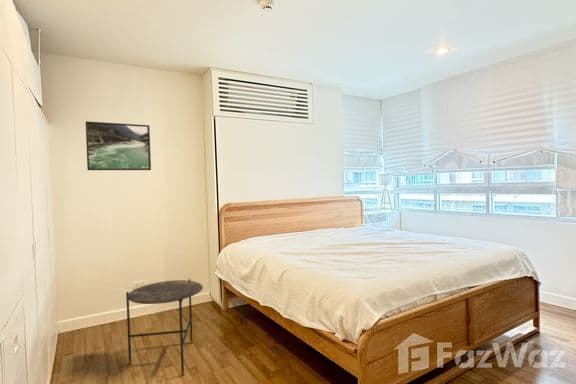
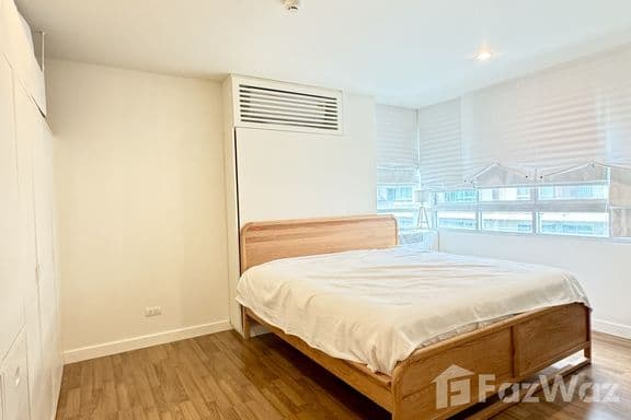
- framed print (119, 146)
- side table (169, 331)
